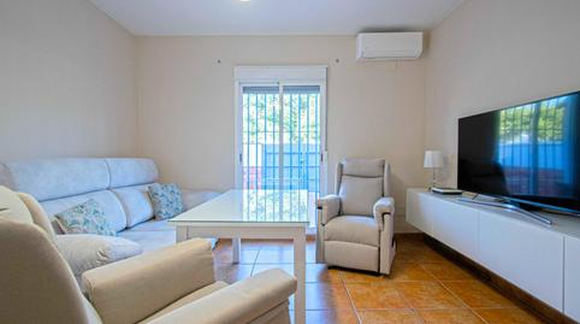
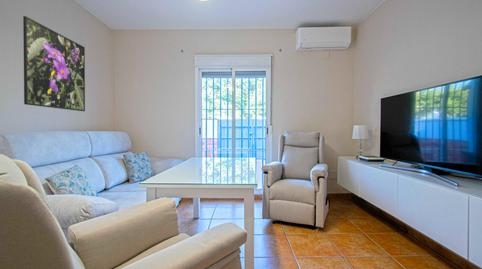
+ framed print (59, 71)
